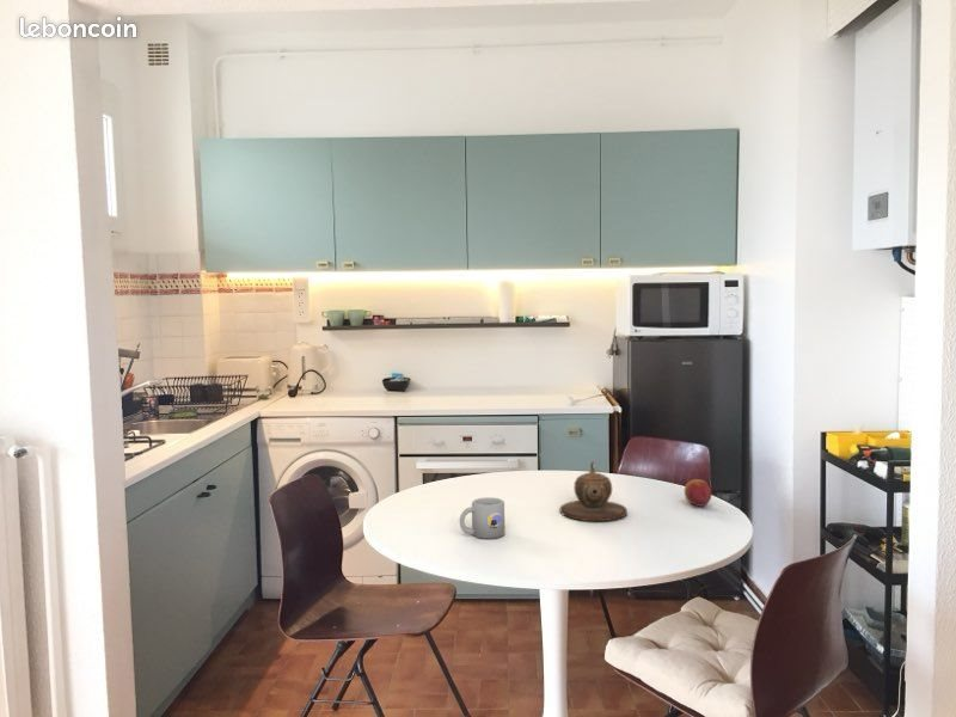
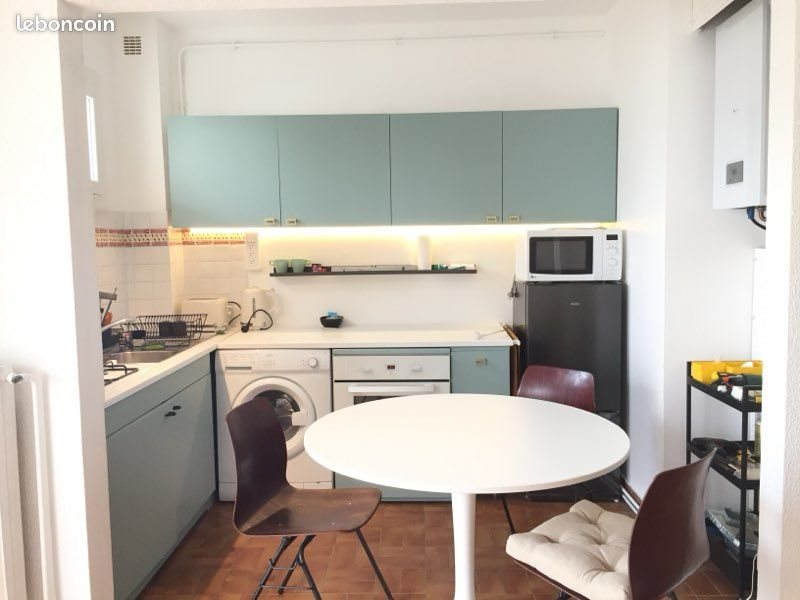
- mug (482, 517)
- teapot (593, 486)
- fruit (697, 491)
